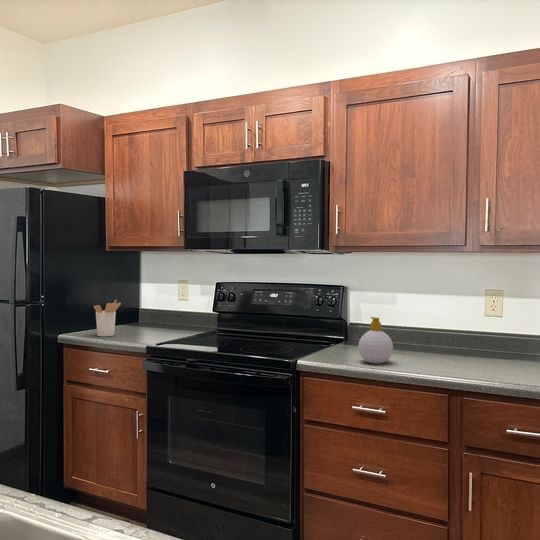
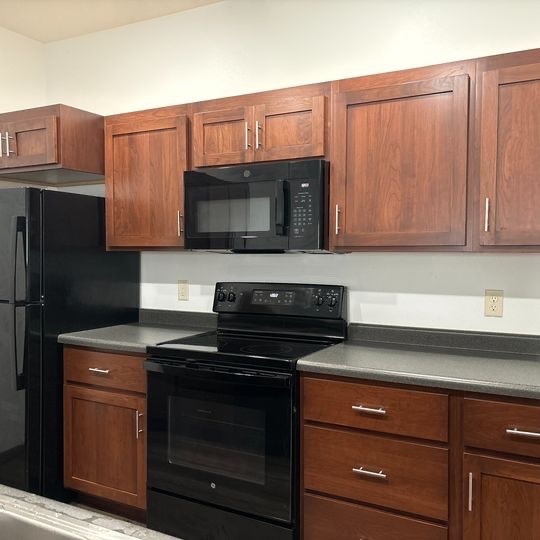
- utensil holder (108, 318)
- soap bottle (375, 339)
